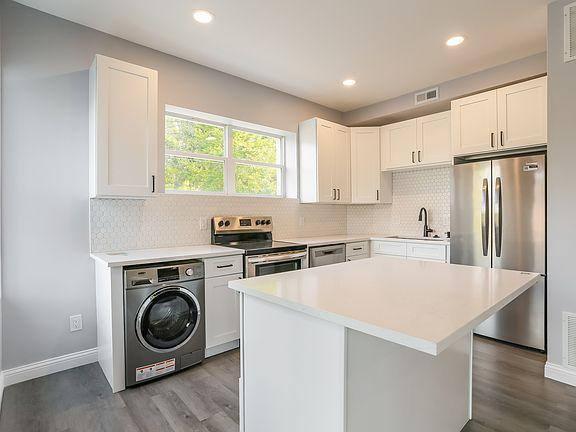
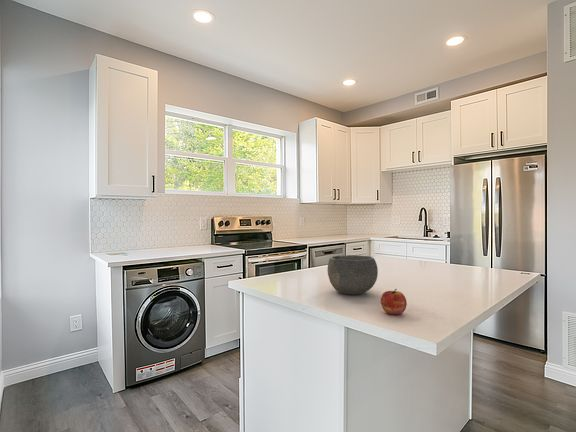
+ apple (393, 301)
+ bowl (352, 274)
